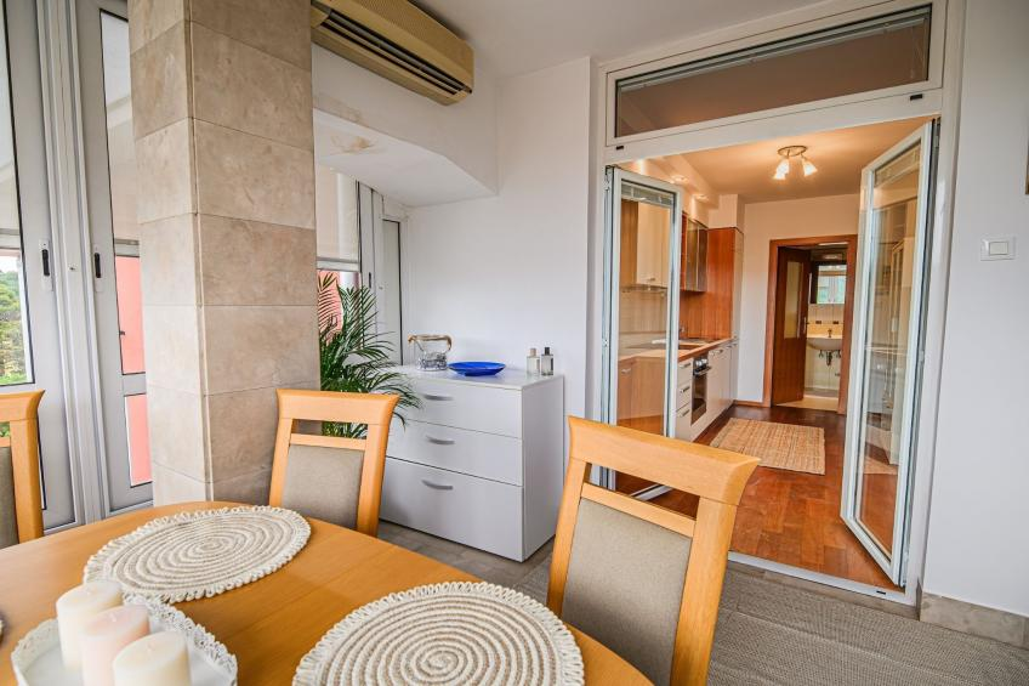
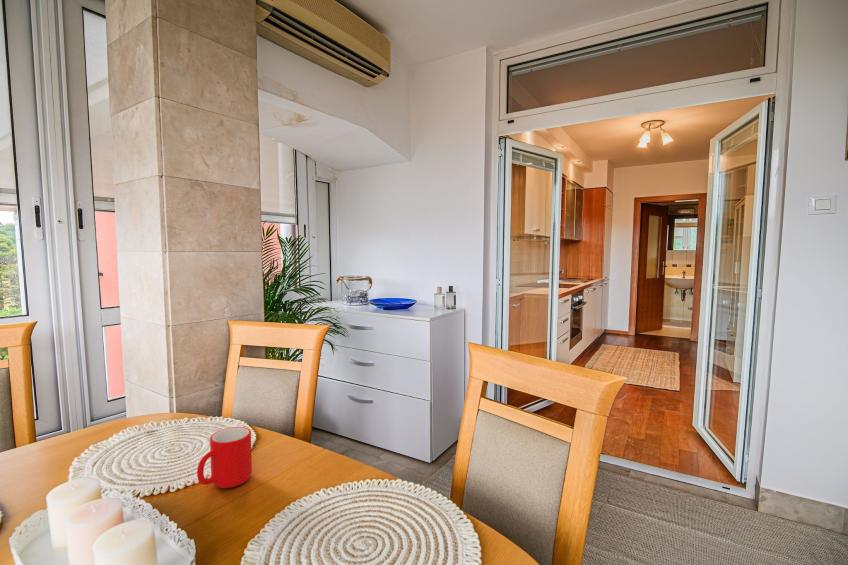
+ cup (223, 461)
